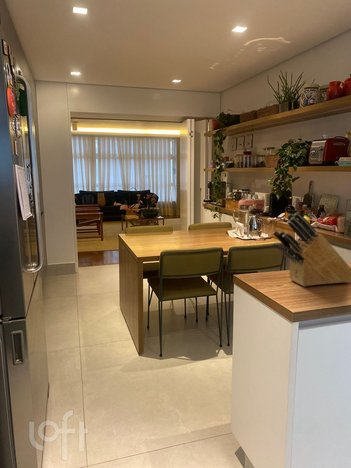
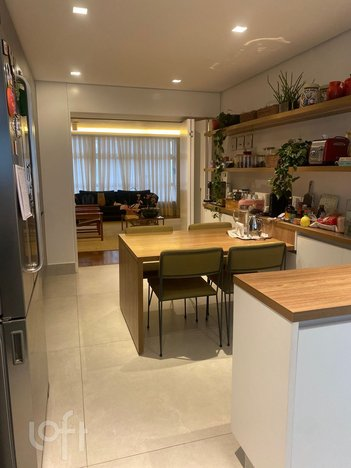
- knife block (314, 246)
